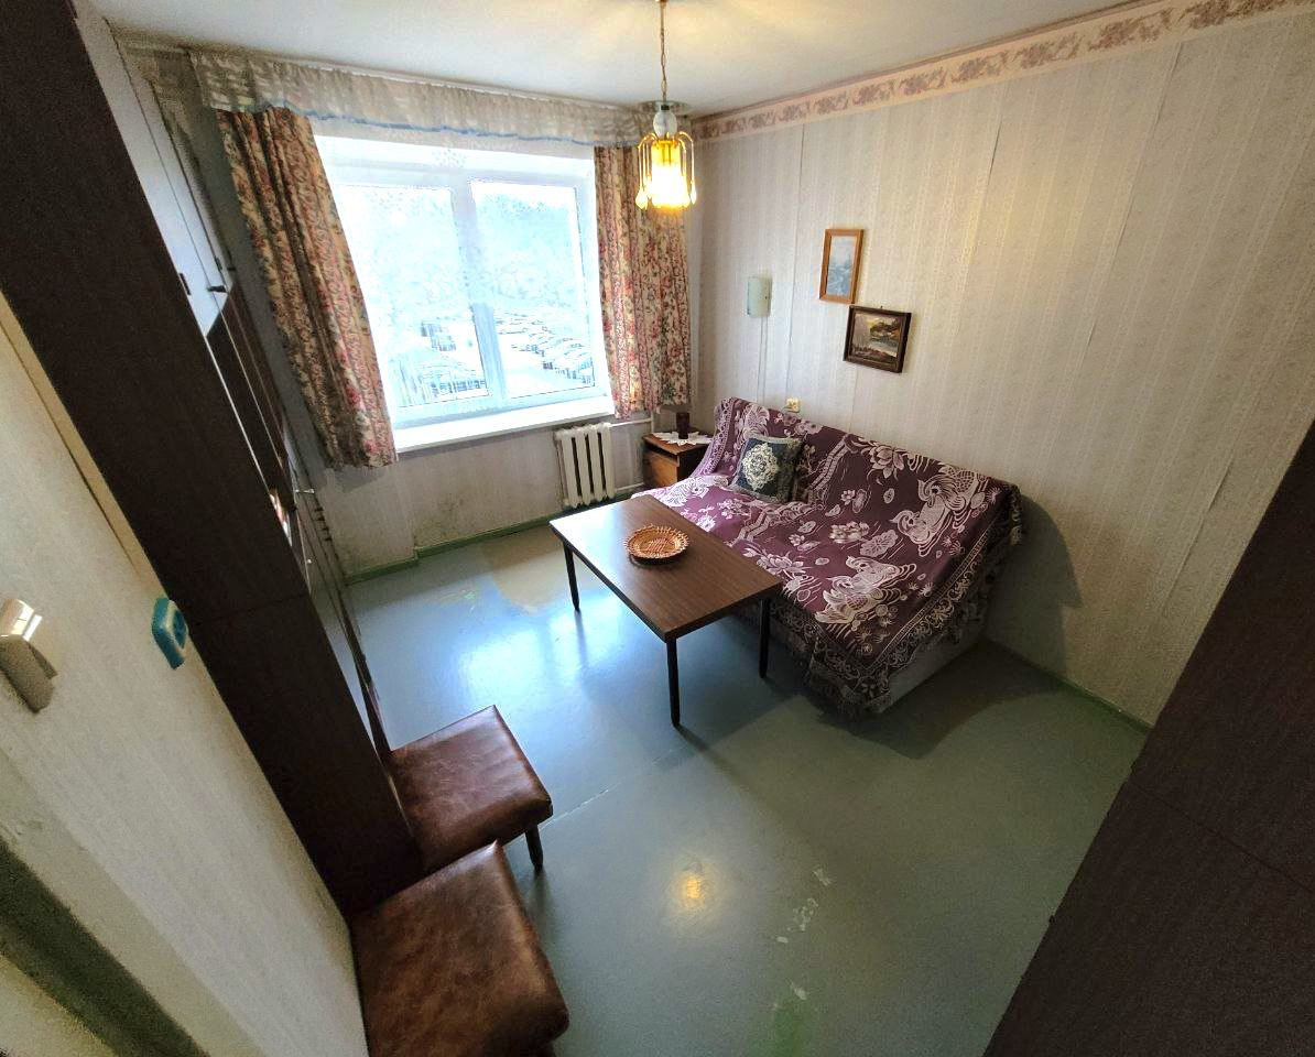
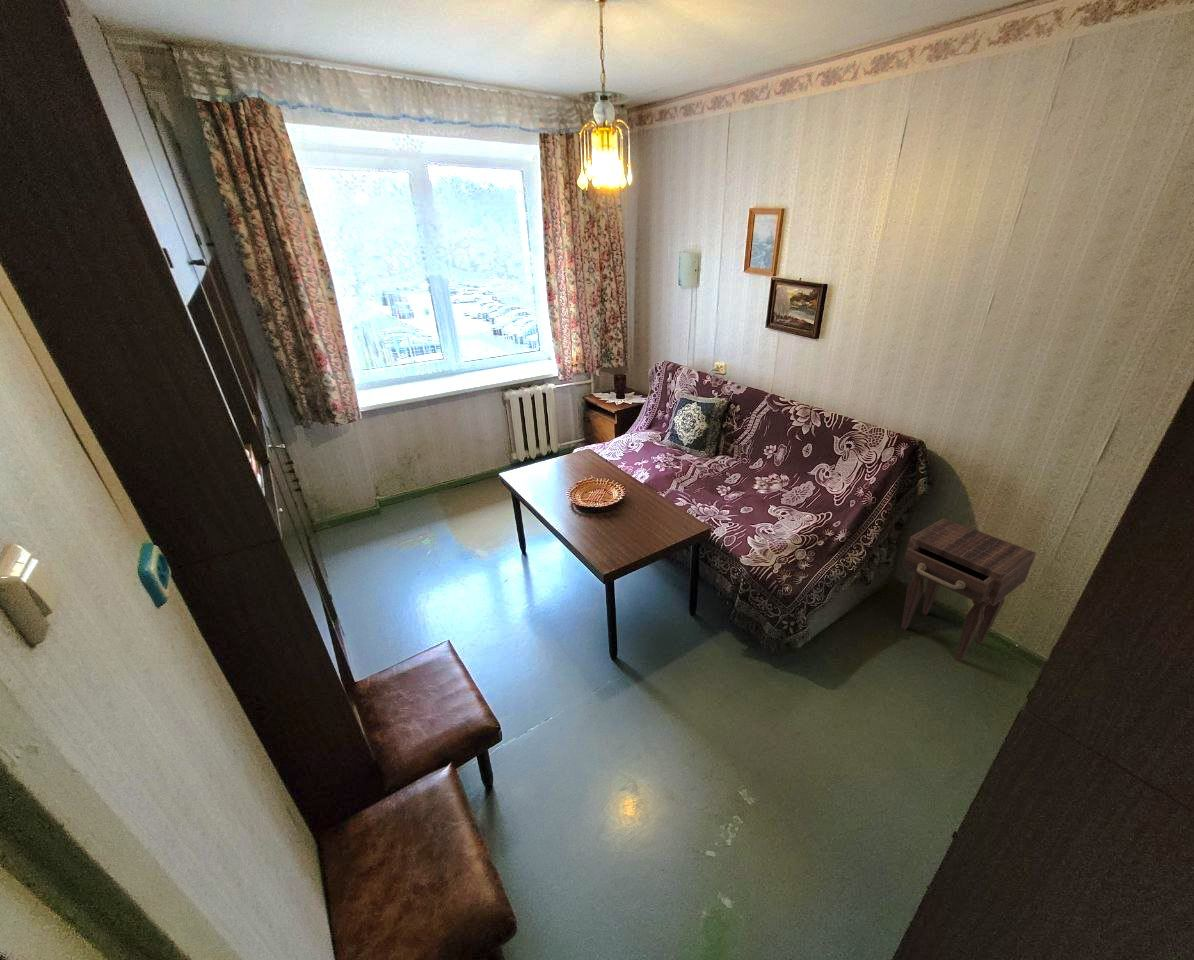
+ nightstand (950, 589)
